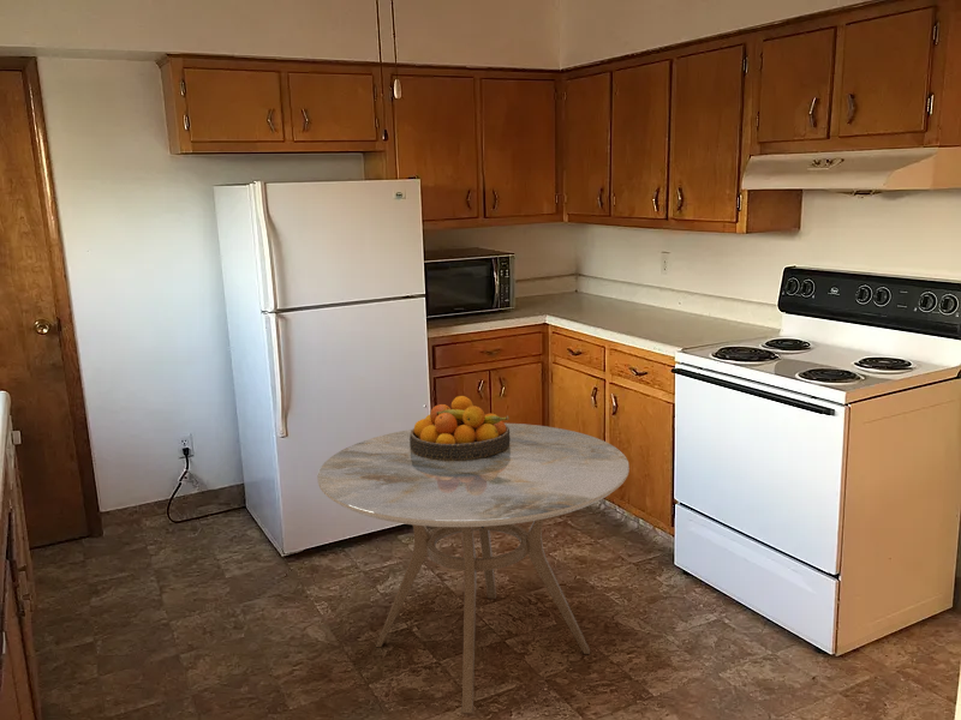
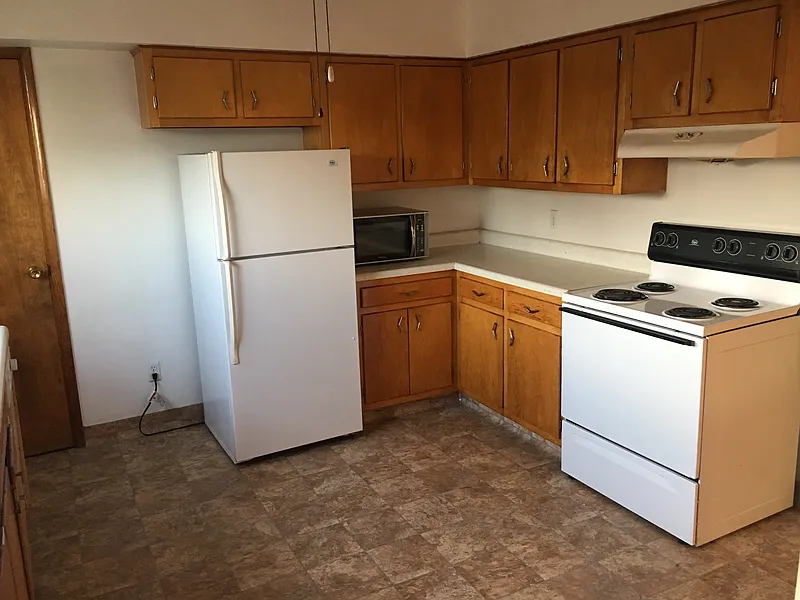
- fruit bowl (459, 424)
- dining table (476, 558)
